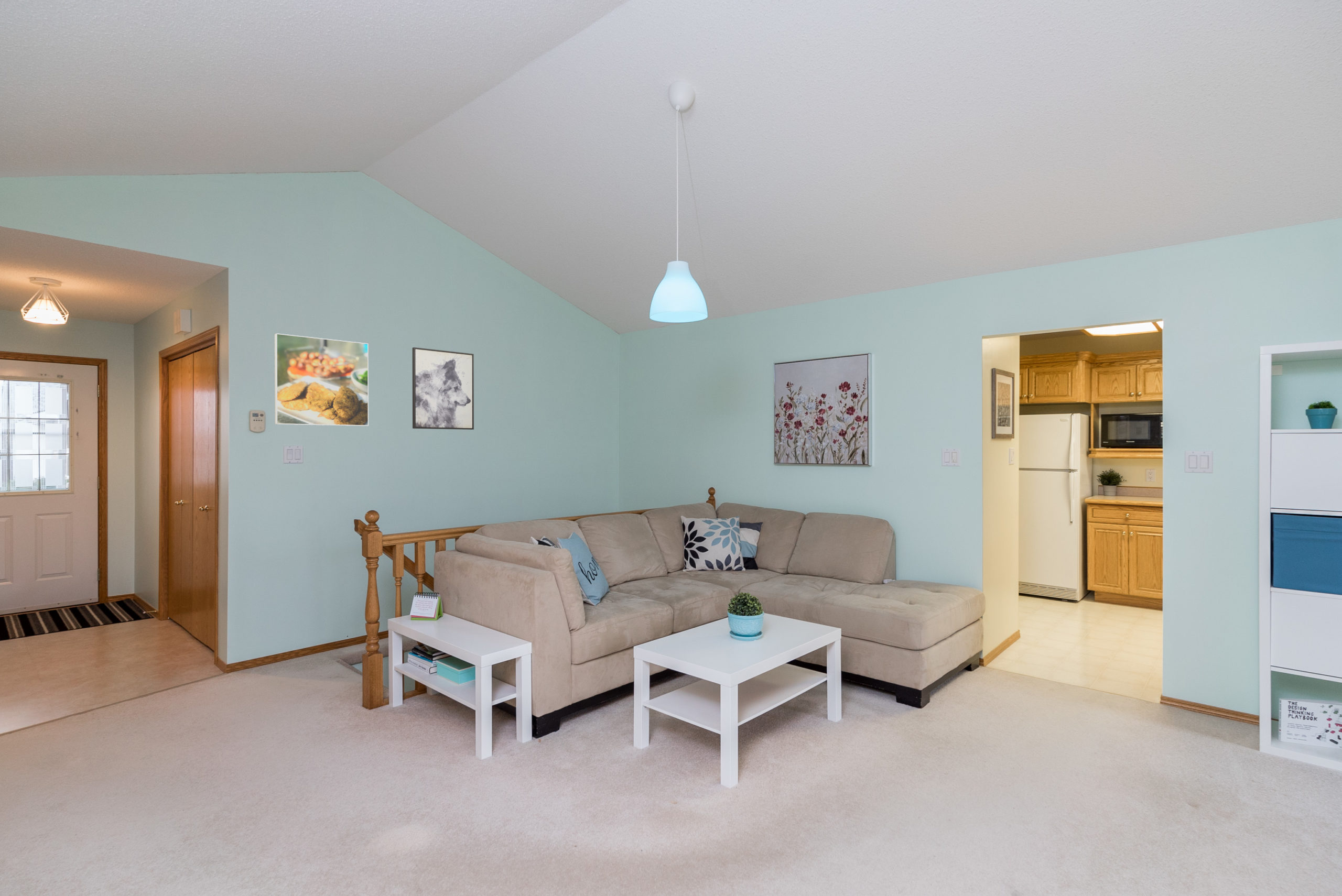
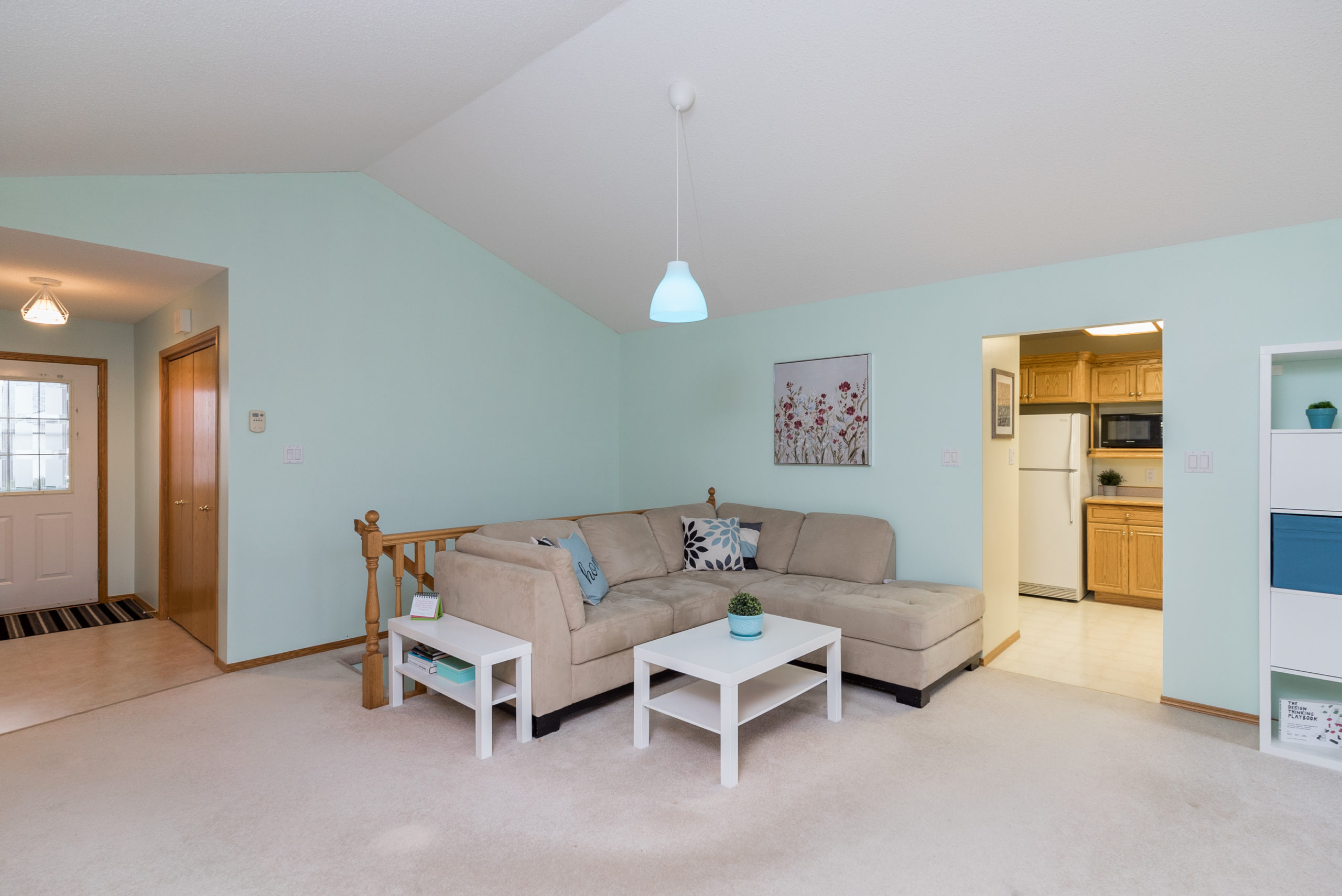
- wall art (444, 390)
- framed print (323, 382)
